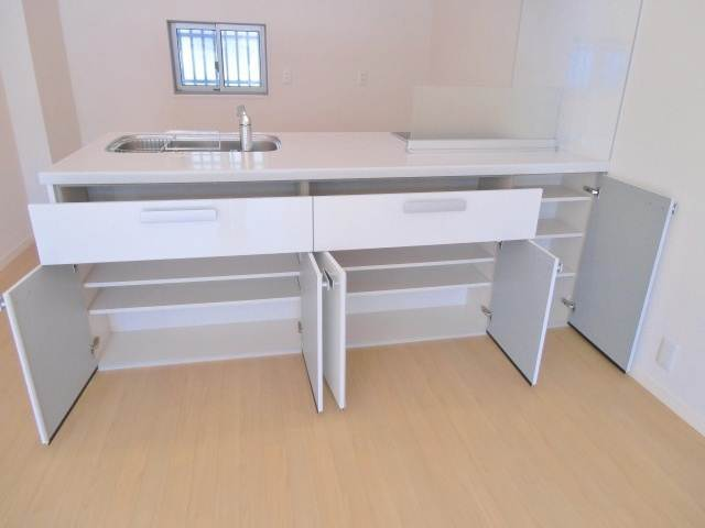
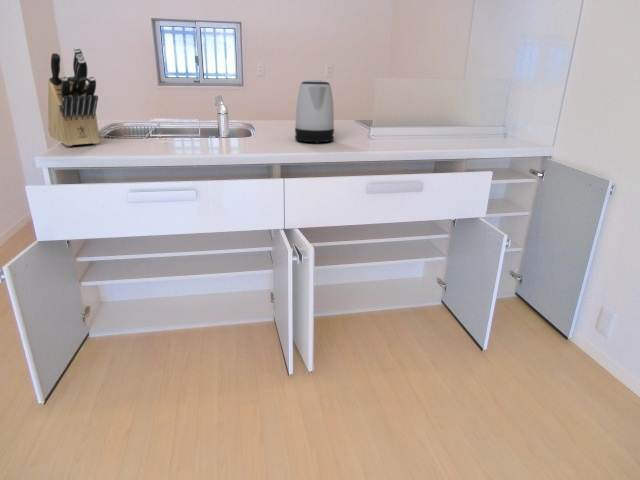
+ kettle (314, 110)
+ knife block (69, 97)
